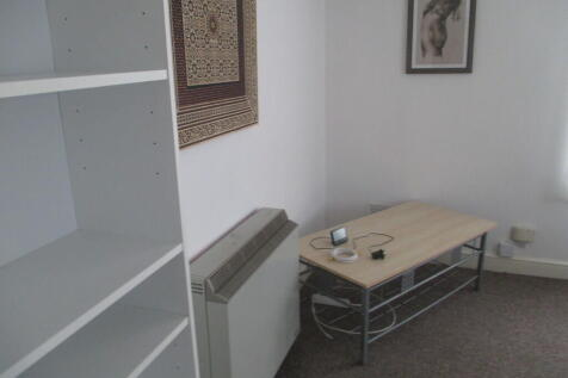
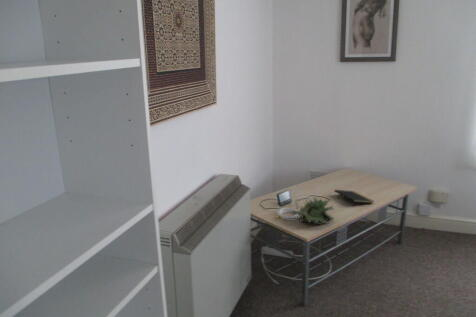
+ succulent plant (314, 209)
+ notepad (353, 196)
